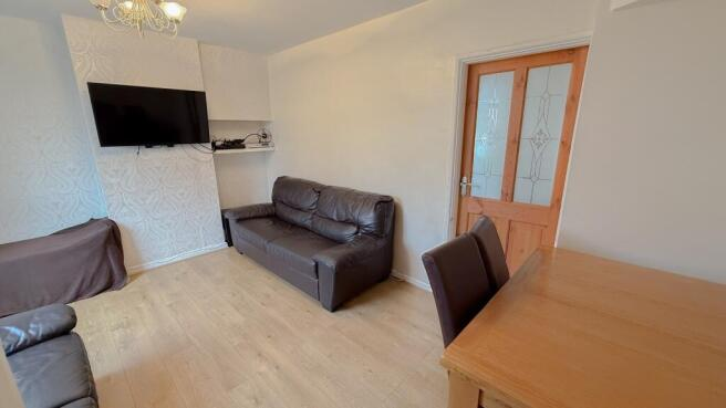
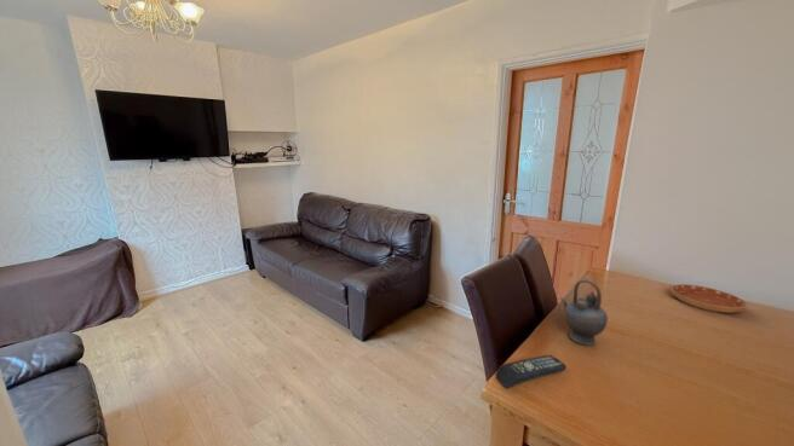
+ remote control (530, 369)
+ teapot (581, 308)
+ saucer (706, 299)
